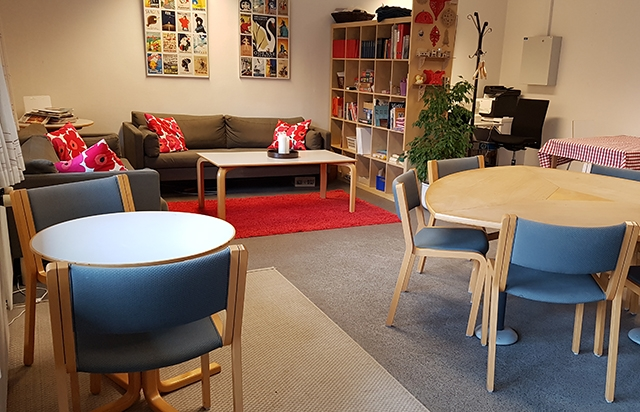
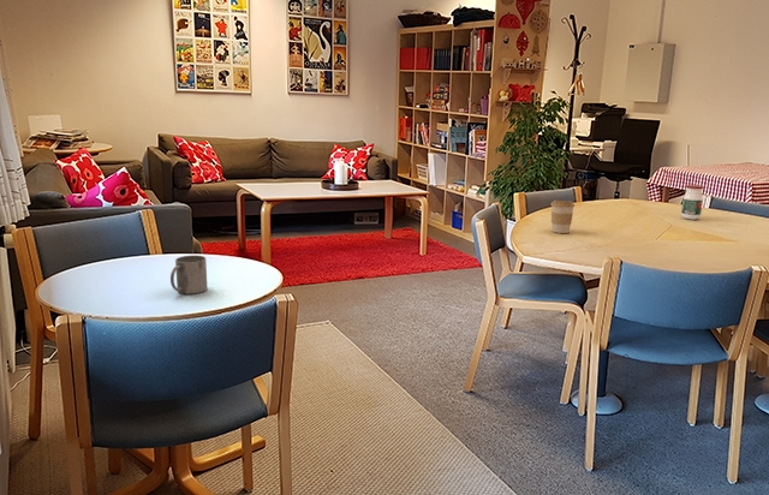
+ mug (186, 275)
+ coffee cup (561, 215)
+ jar (692, 202)
